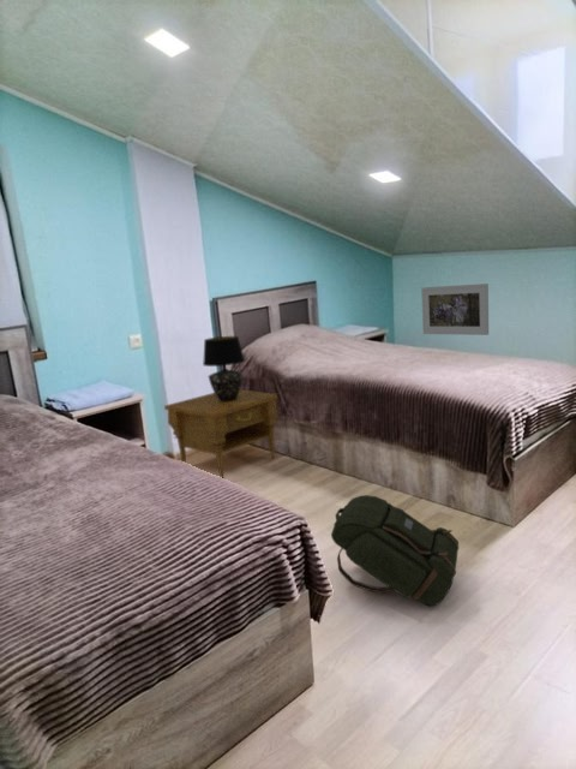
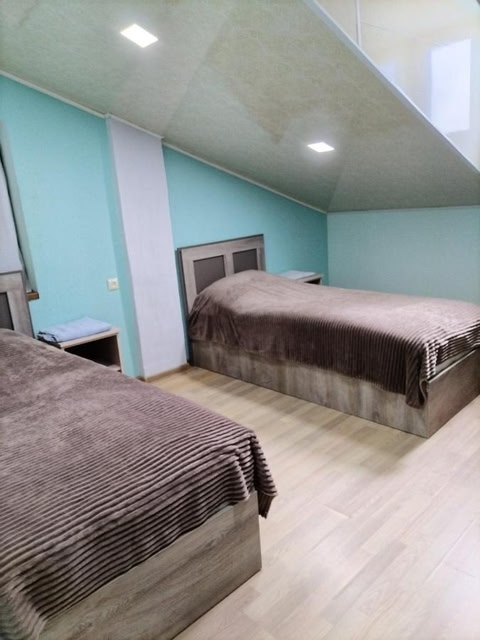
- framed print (454, 310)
- table lamp (224, 369)
- nightstand (226, 431)
- backpack (394, 547)
